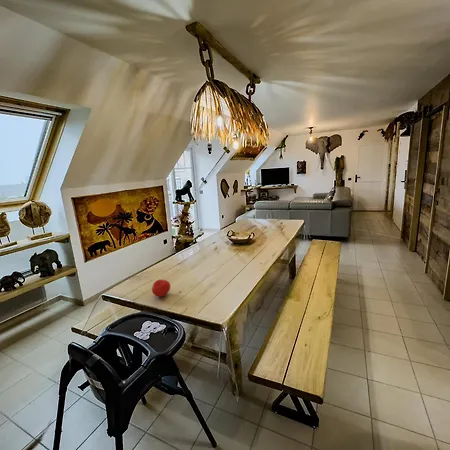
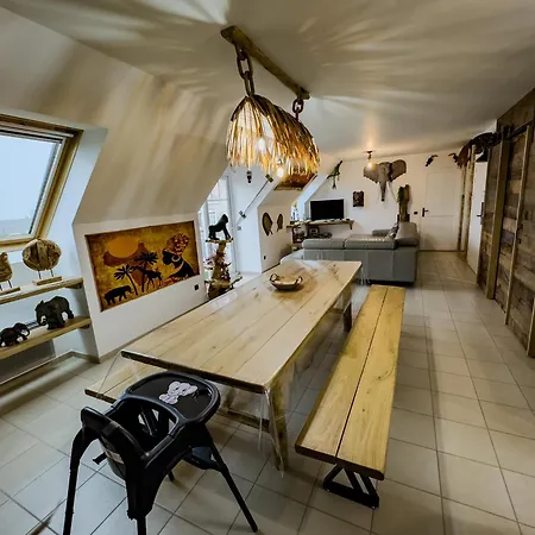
- fruit (161, 287)
